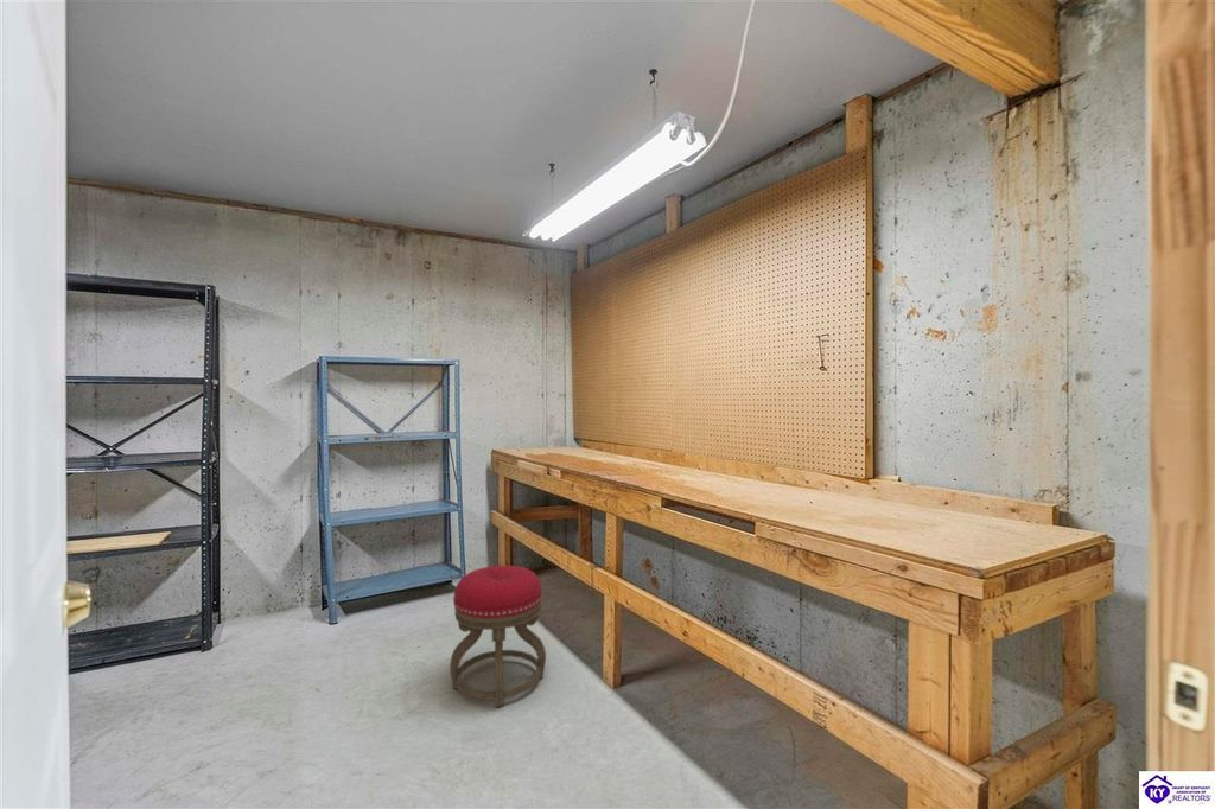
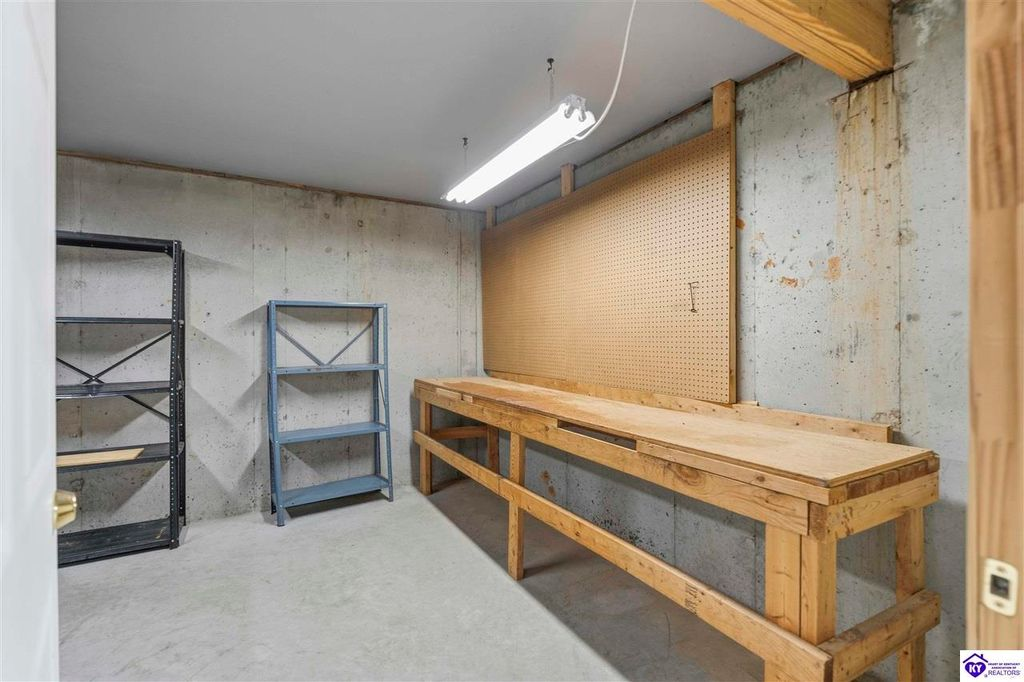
- stool (498, 628)
